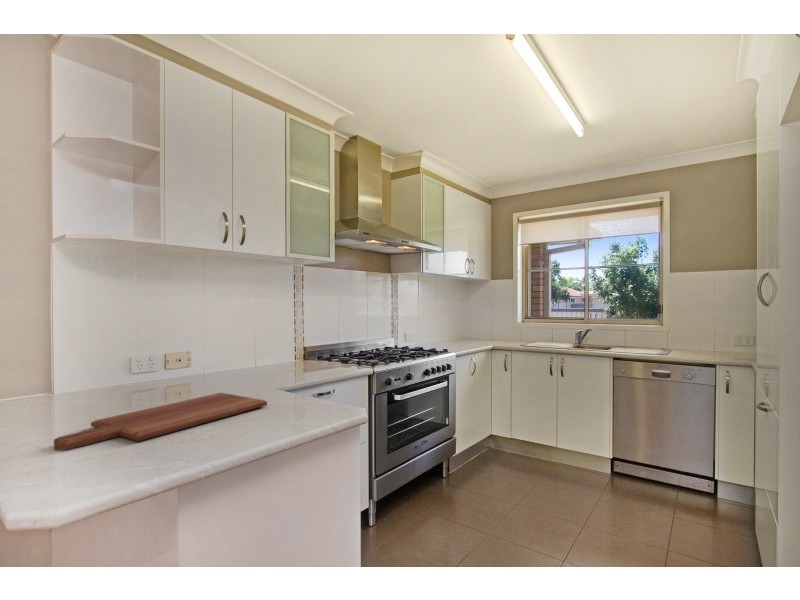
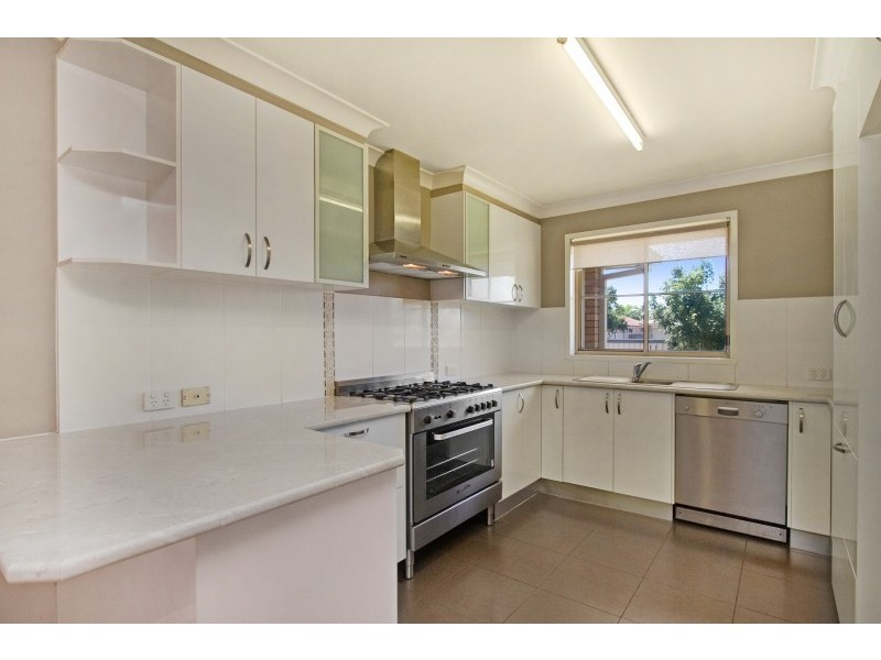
- cutting board (182, 413)
